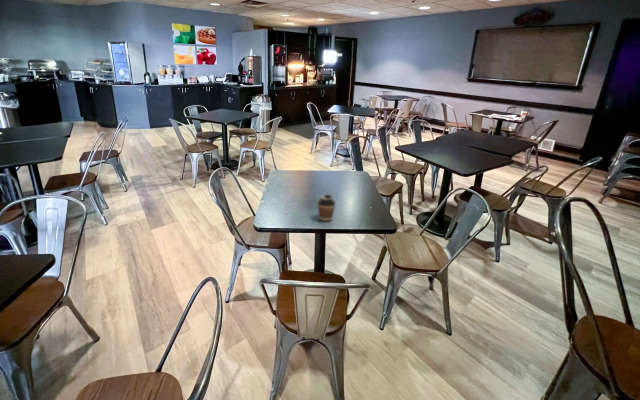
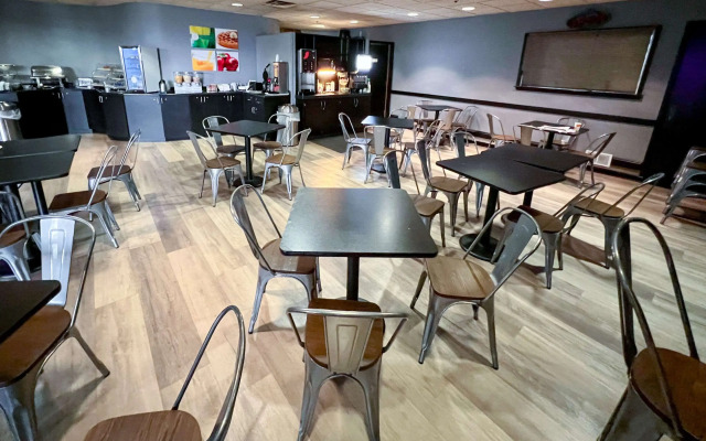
- coffee cup (326, 207)
